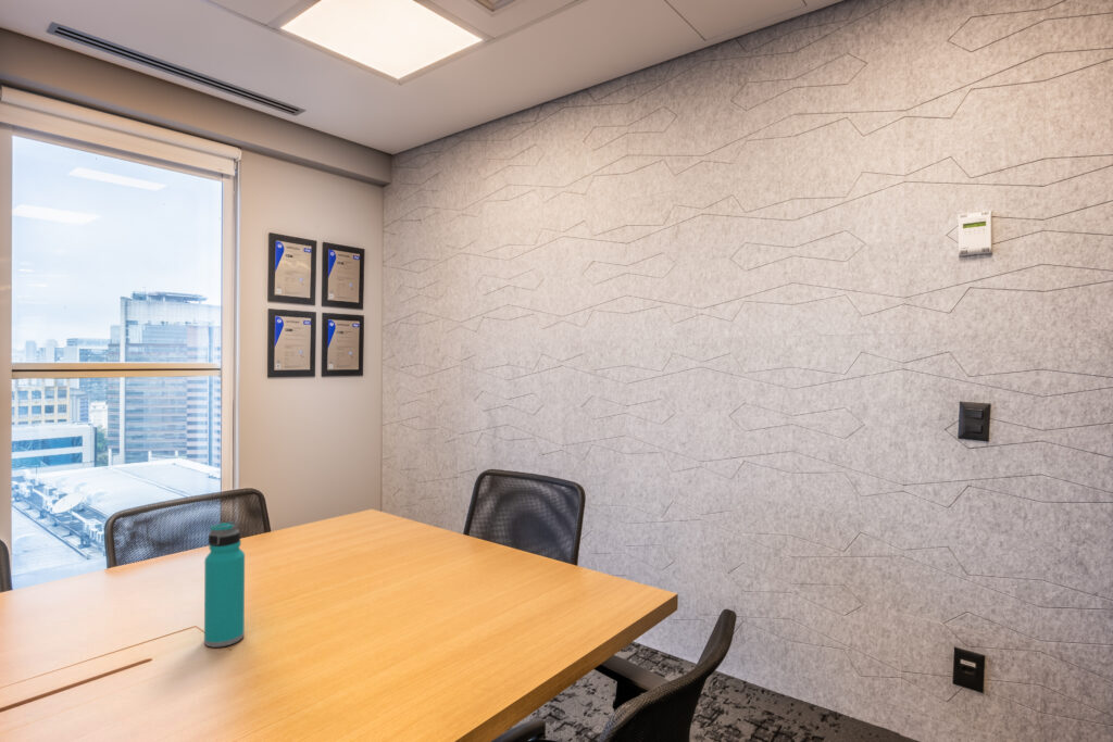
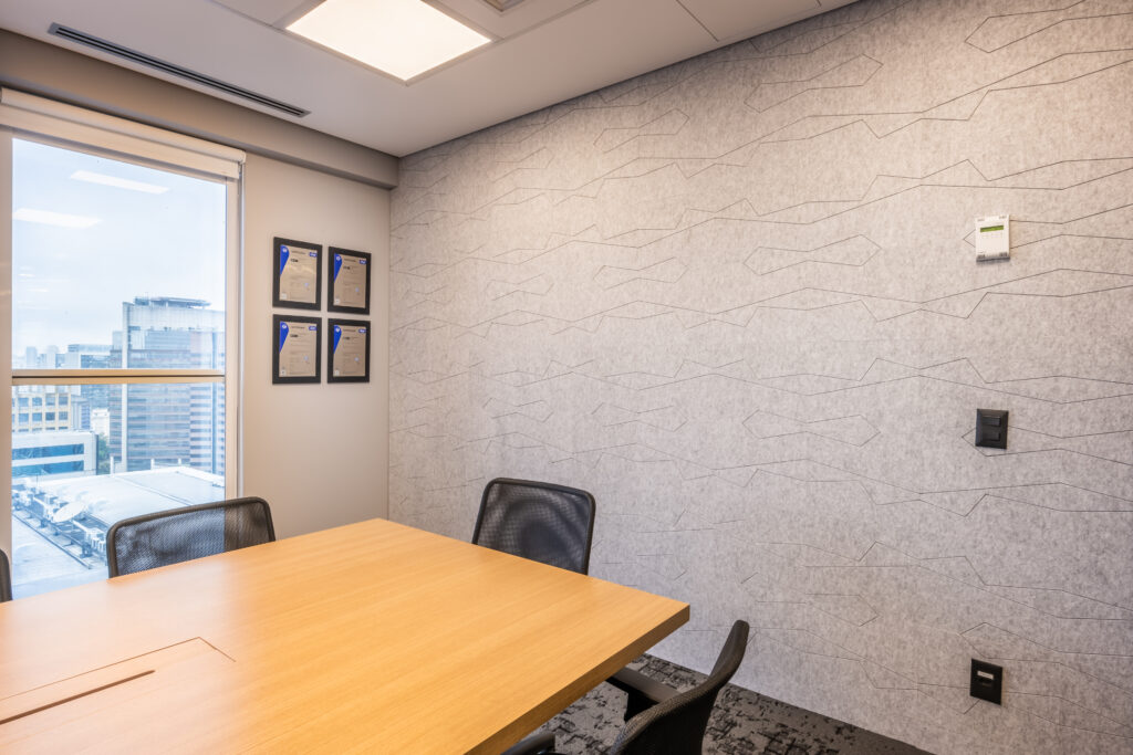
- water bottle (224, 580)
